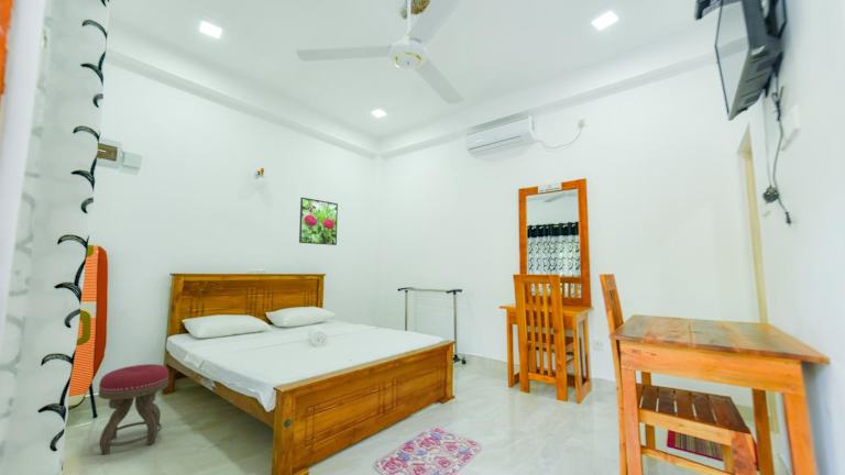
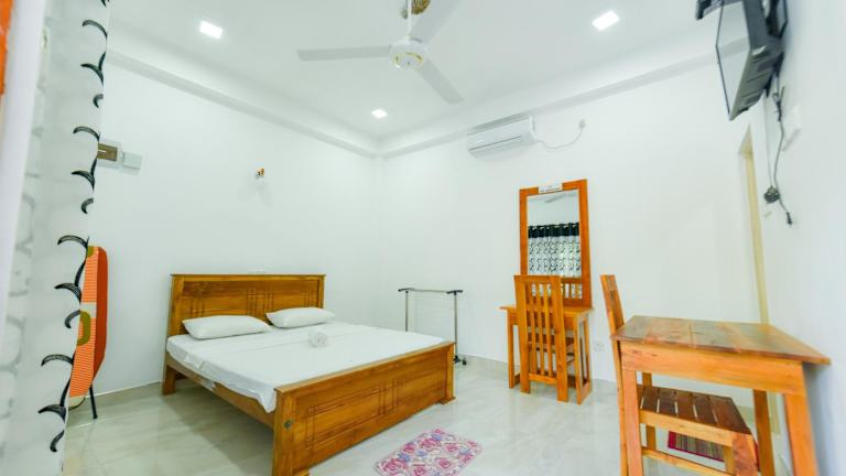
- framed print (319, 222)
- stool (135, 405)
